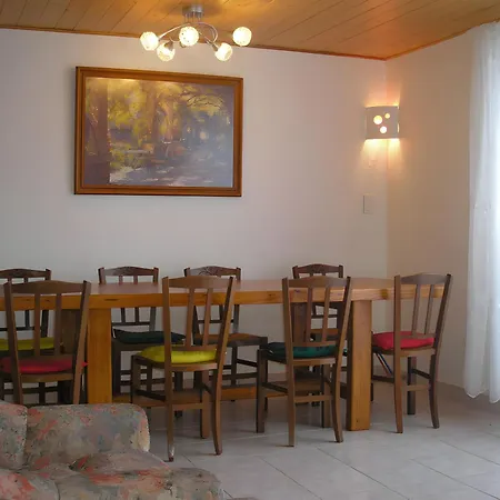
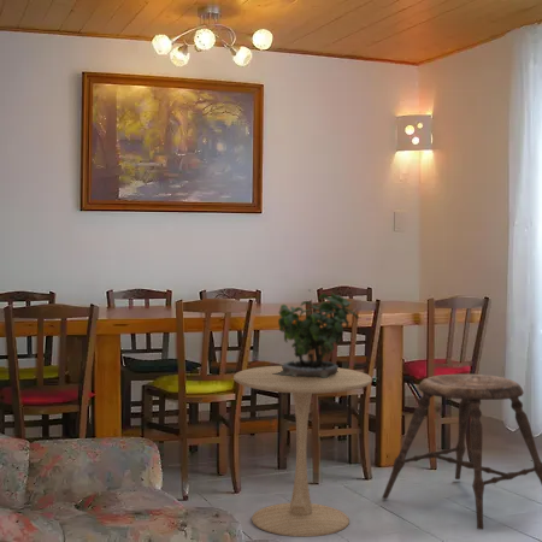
+ potted plant (316, 330)
+ stool (471, 441)
+ side table (301, 448)
